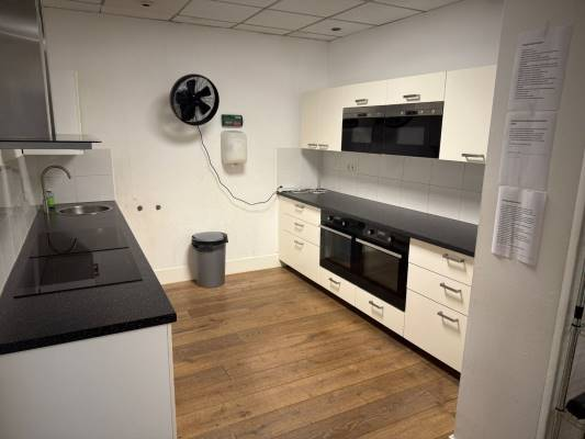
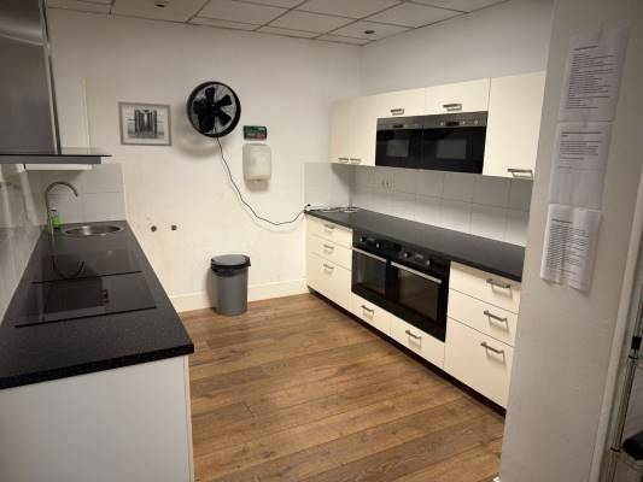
+ wall art (145, 124)
